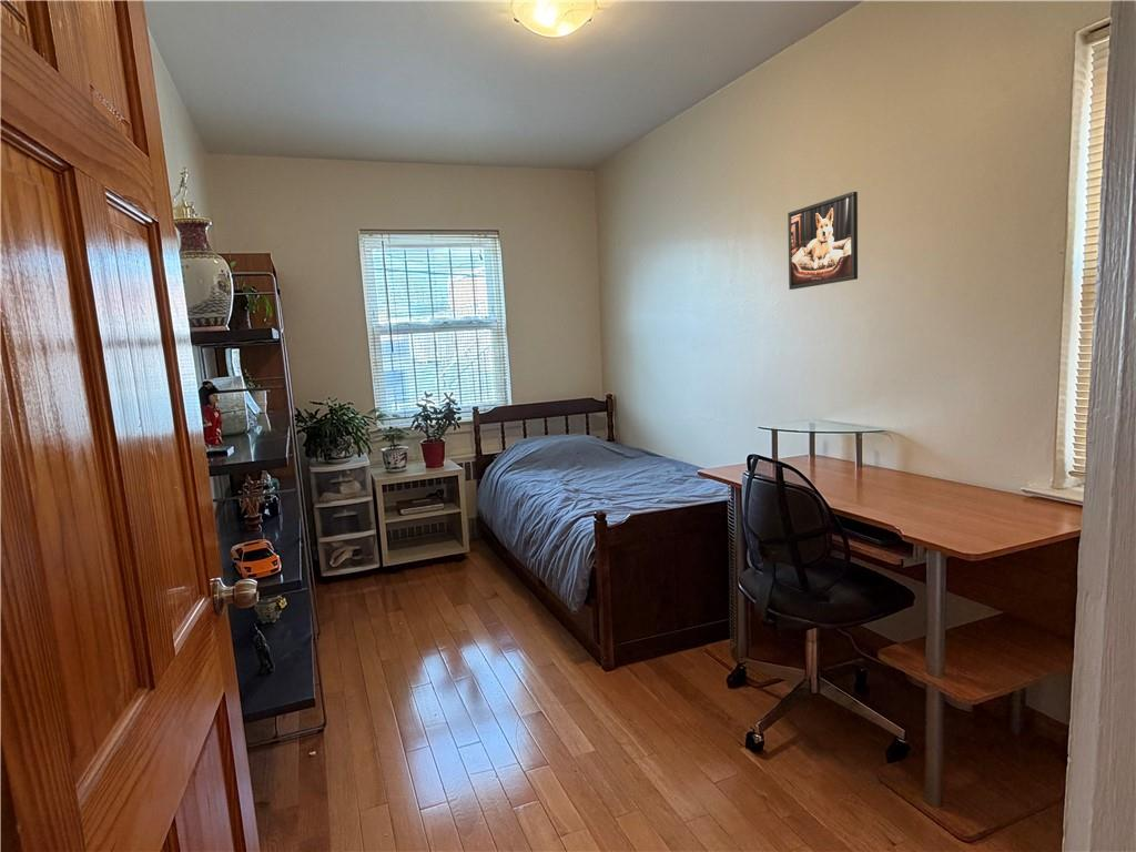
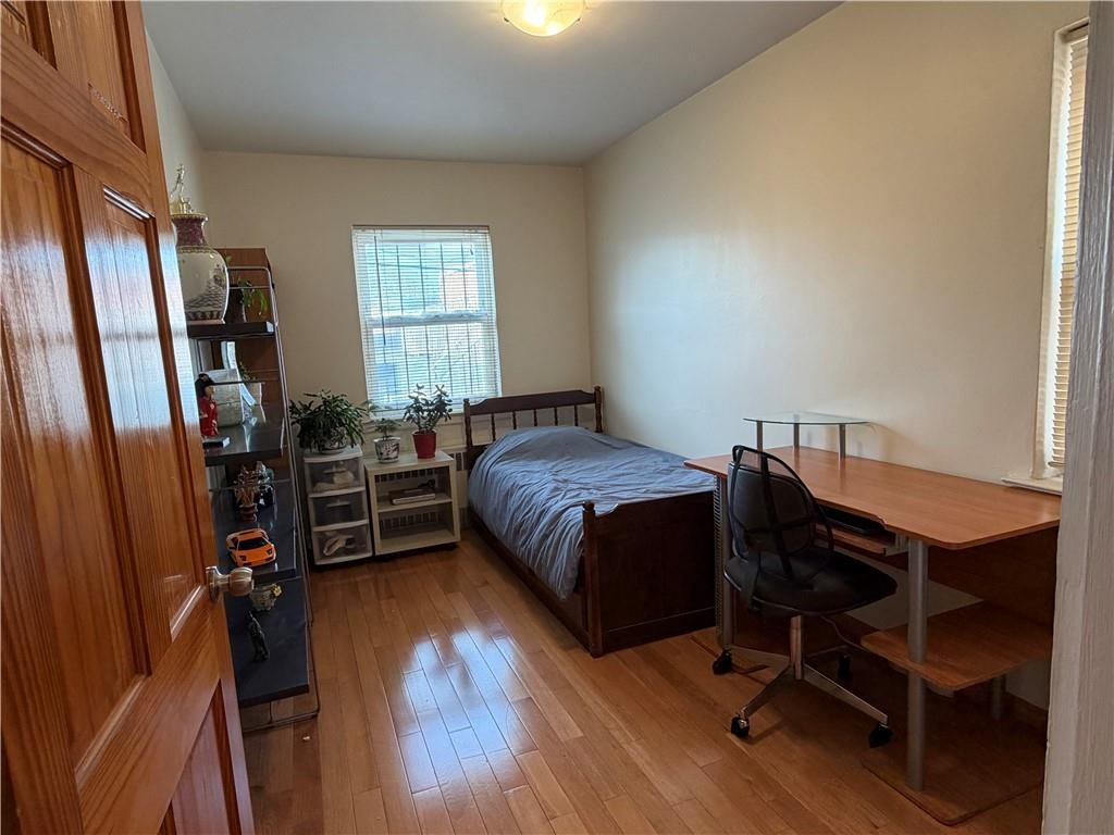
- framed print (820, 244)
